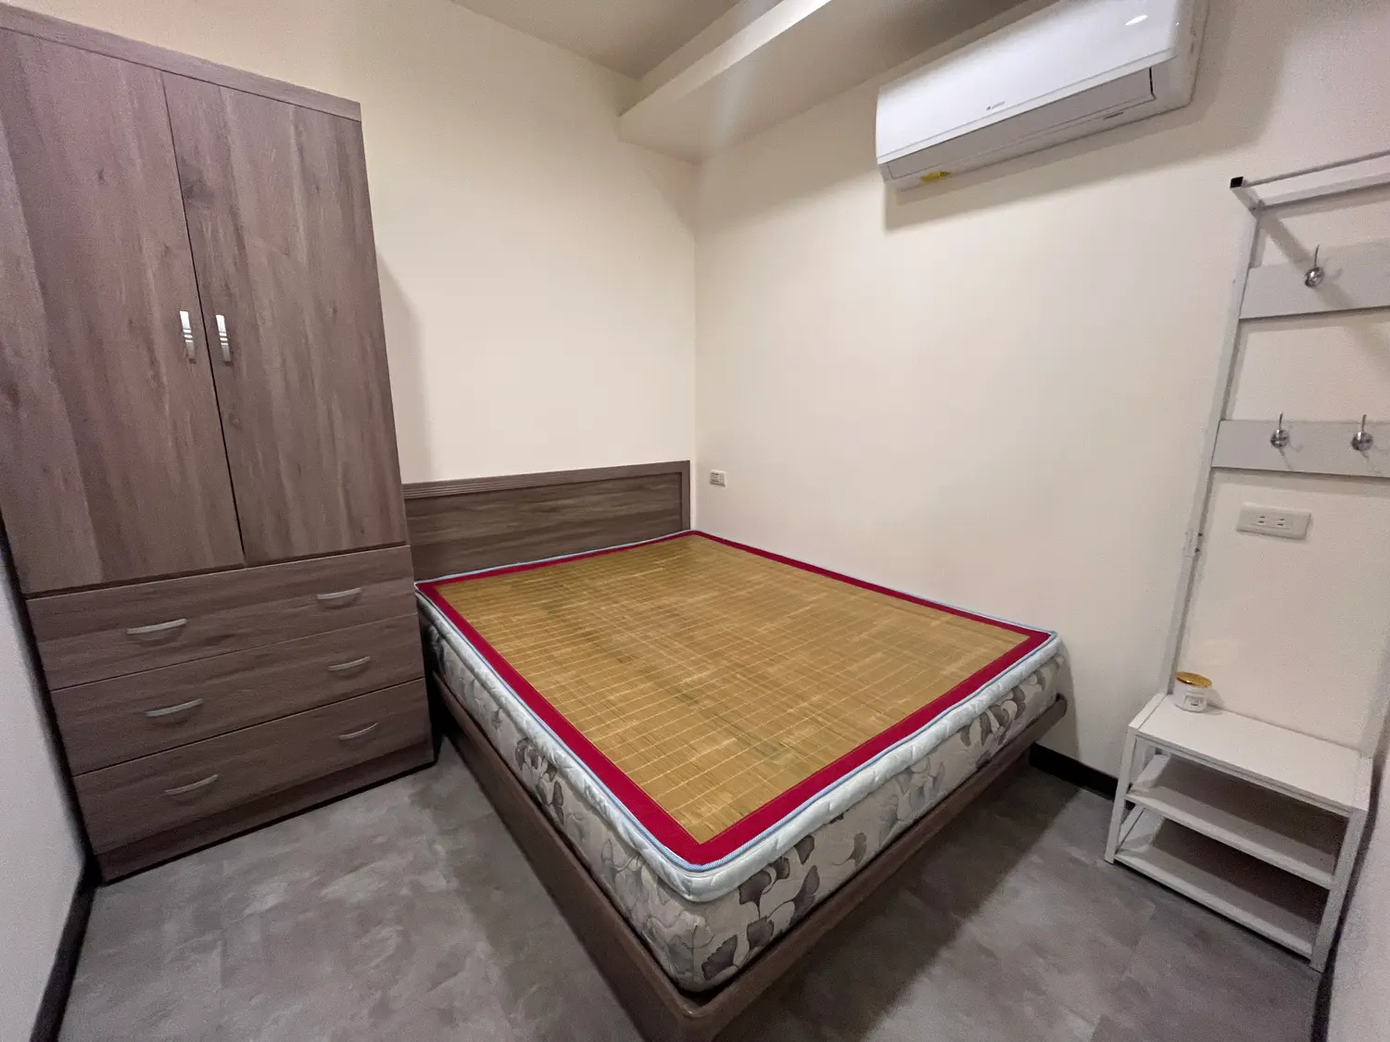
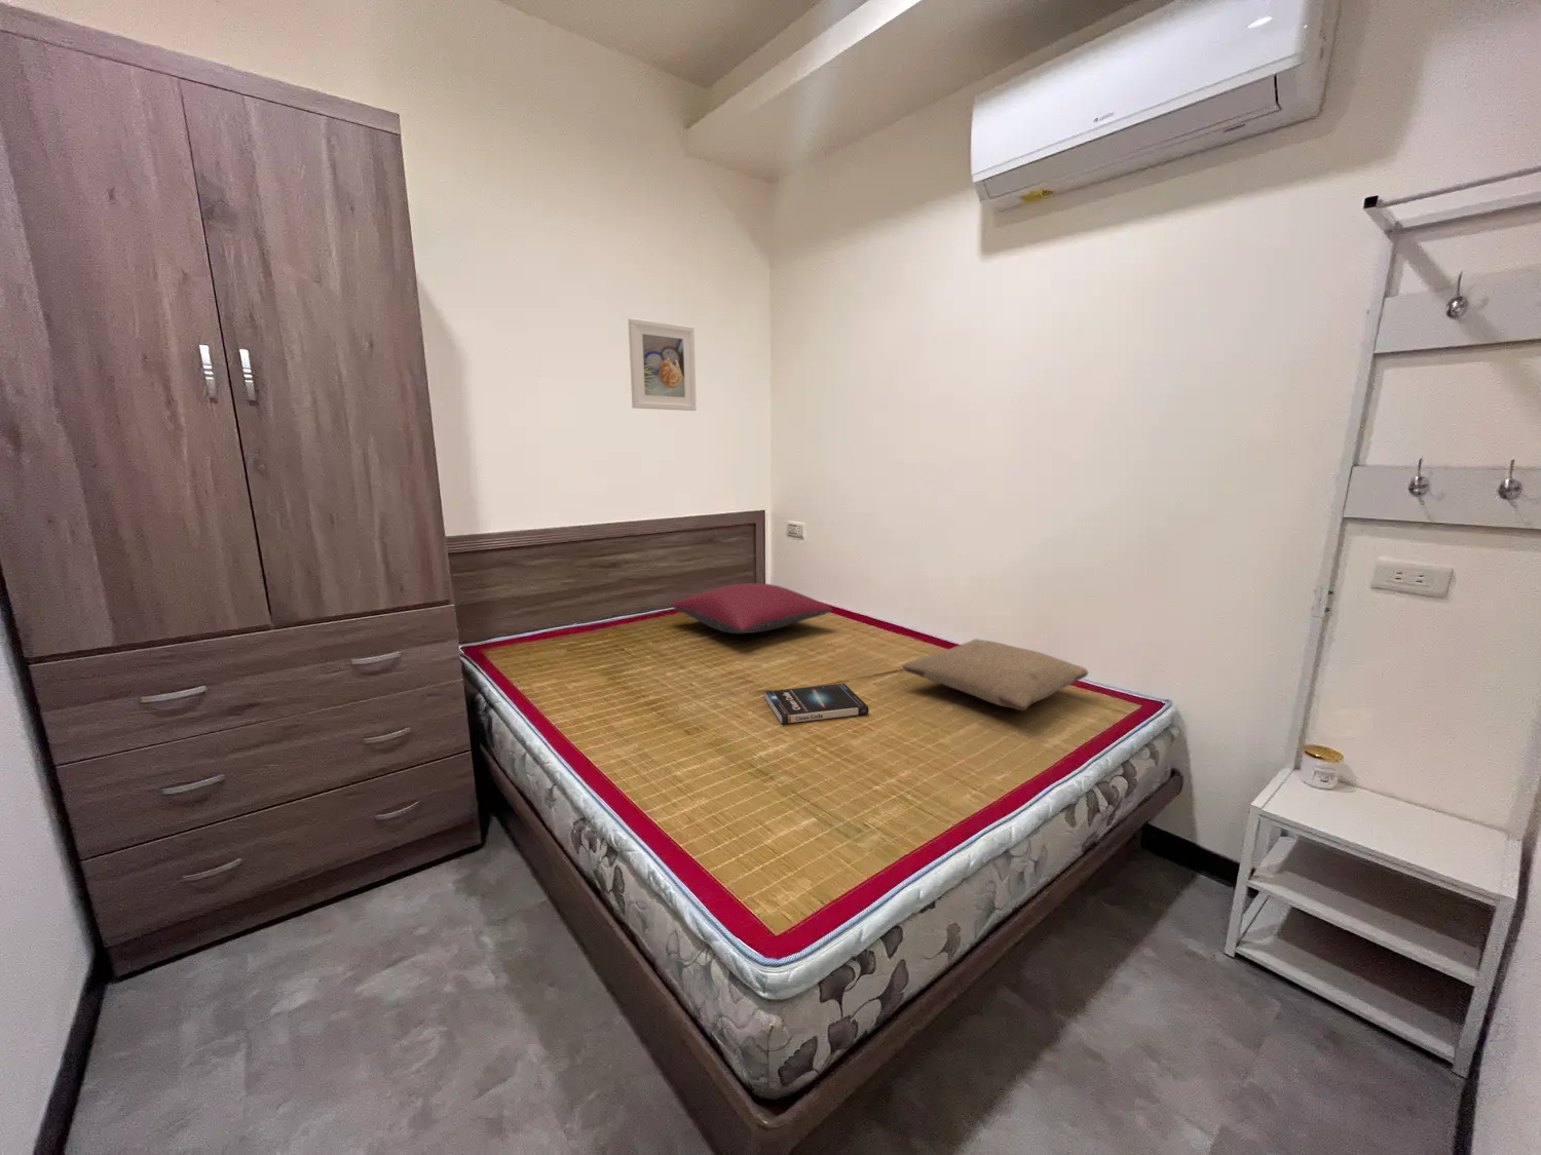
+ pillow (750, 605)
+ pillow (995, 671)
+ book (814, 702)
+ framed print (664, 366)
